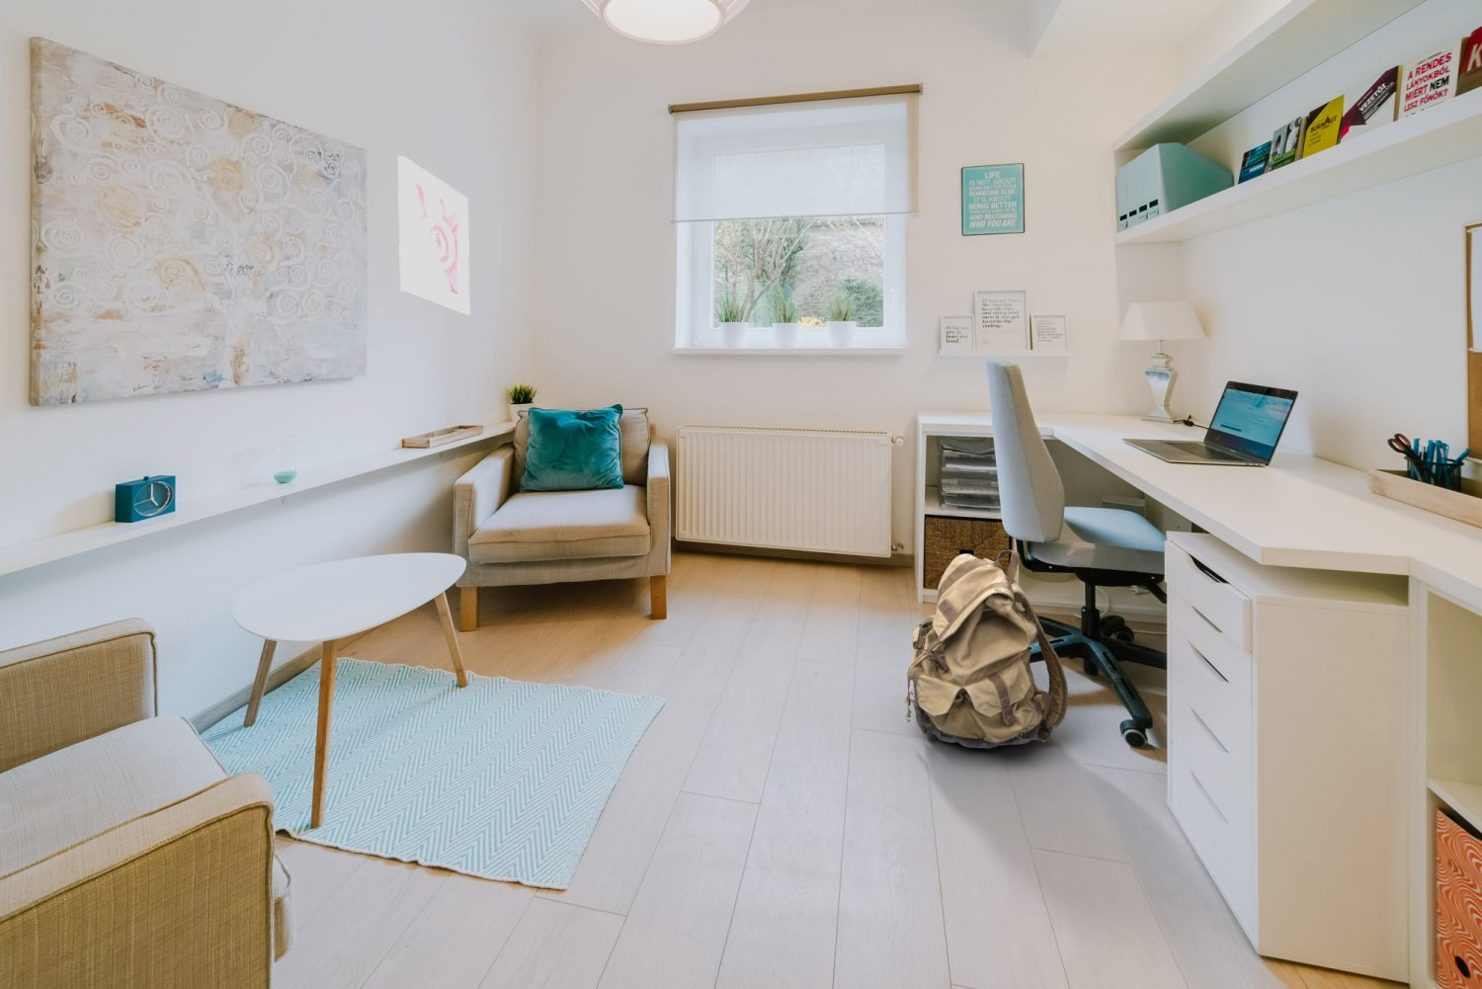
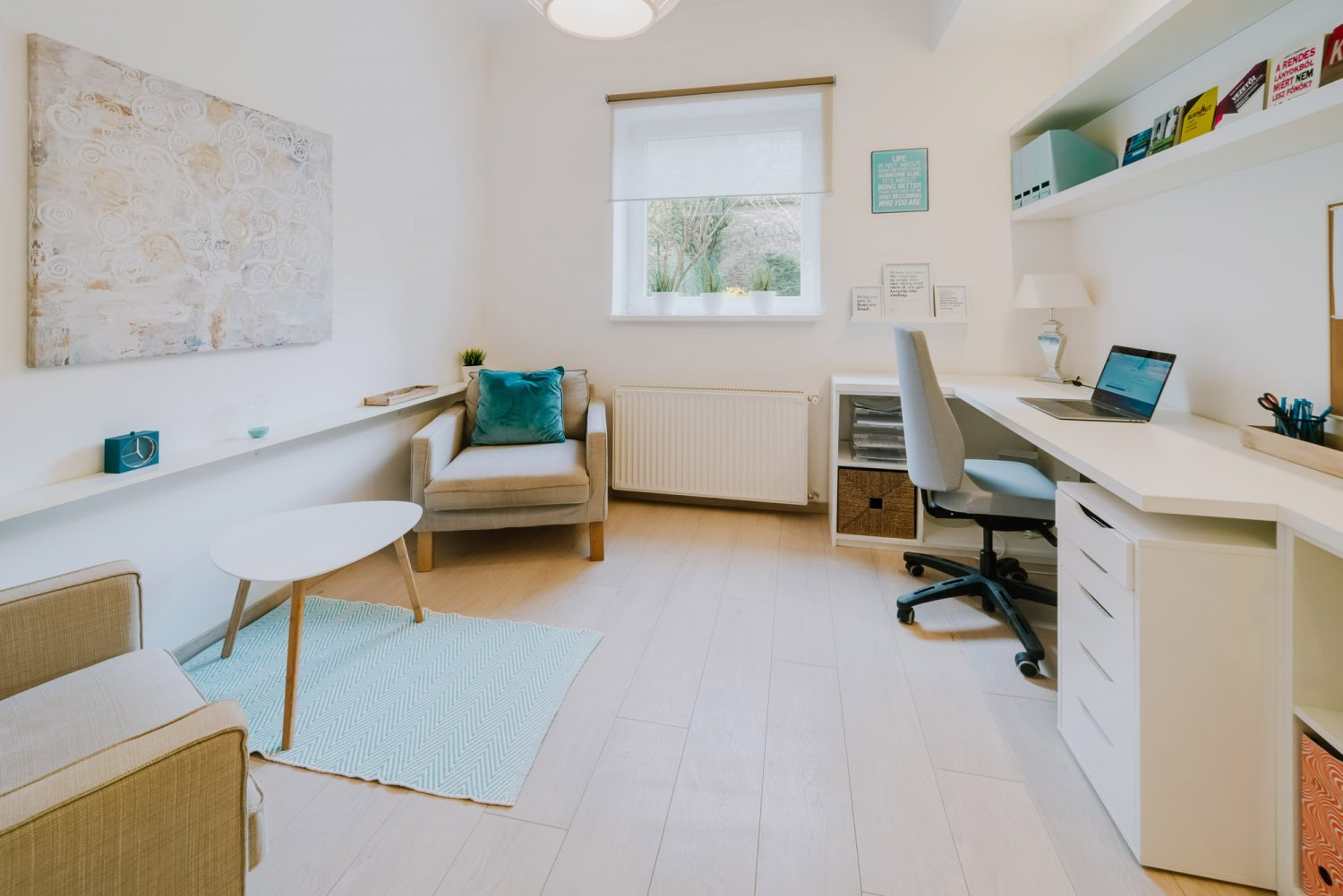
- backpack (979, 638)
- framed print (436, 241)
